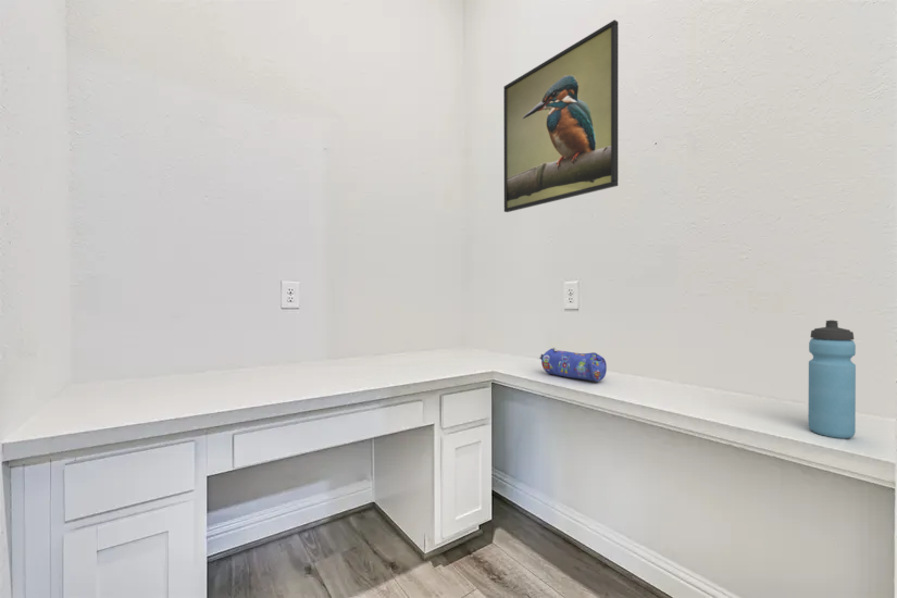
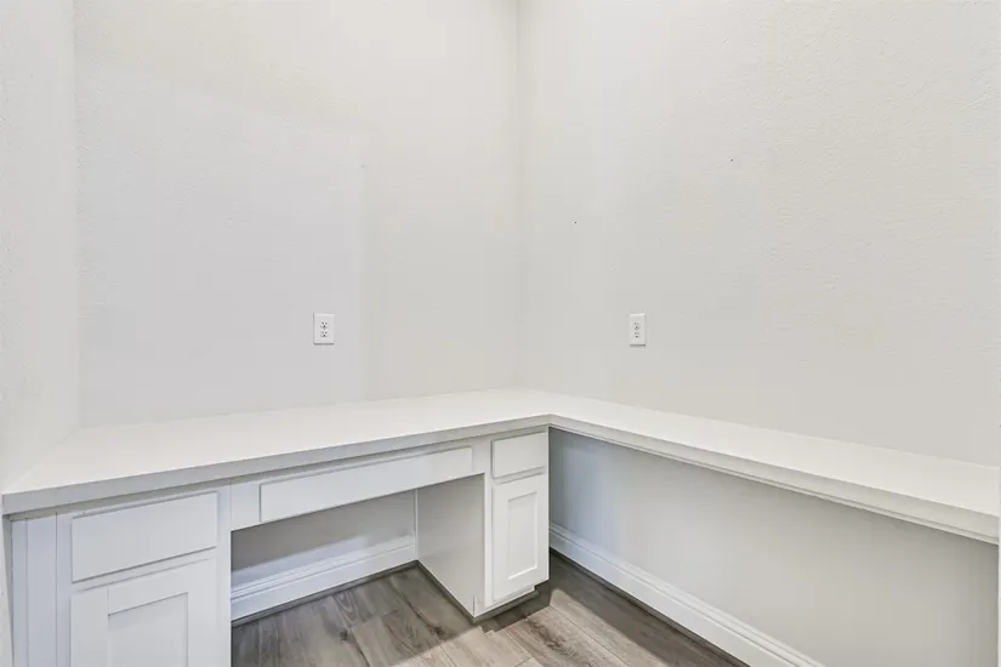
- pencil case (572, 363)
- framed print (553, 129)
- water bottle (831, 376)
